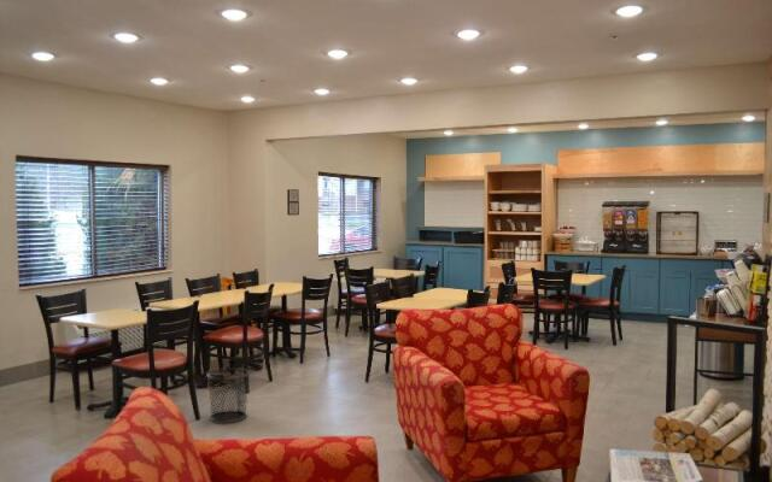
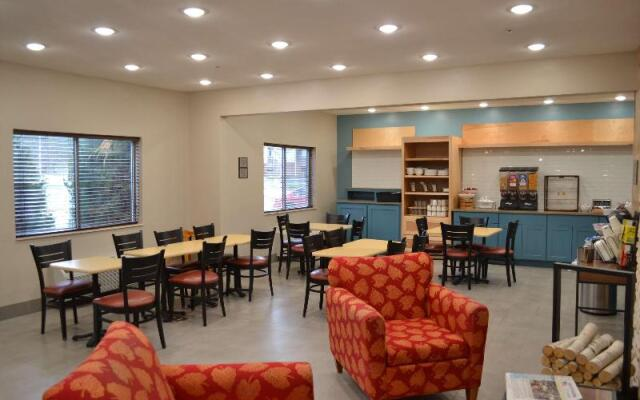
- waste bin (228, 395)
